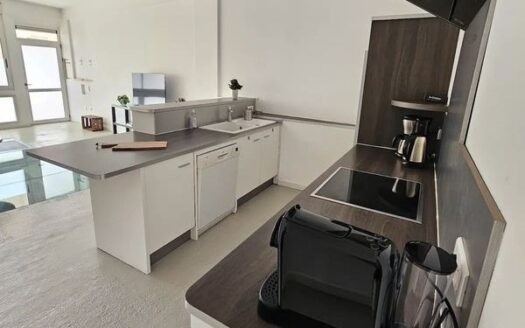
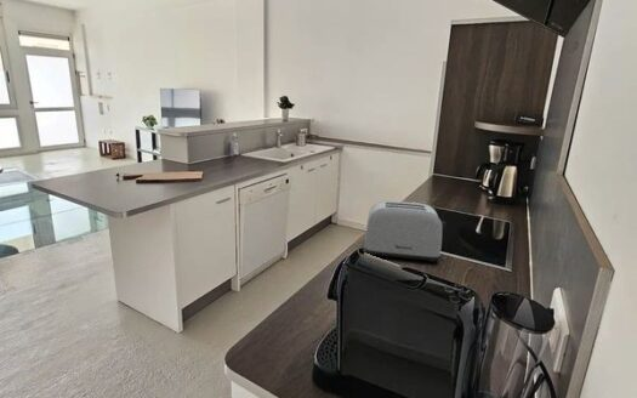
+ toaster (404, 229)
